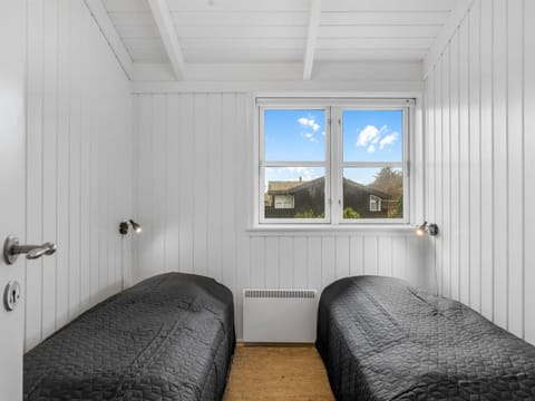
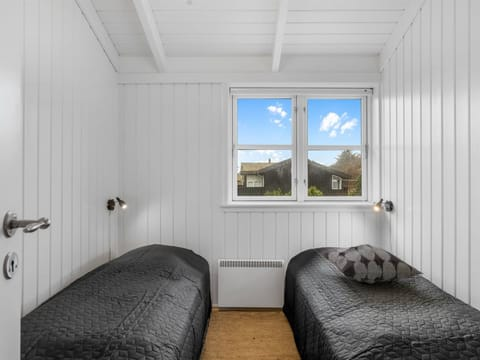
+ decorative pillow (367, 262)
